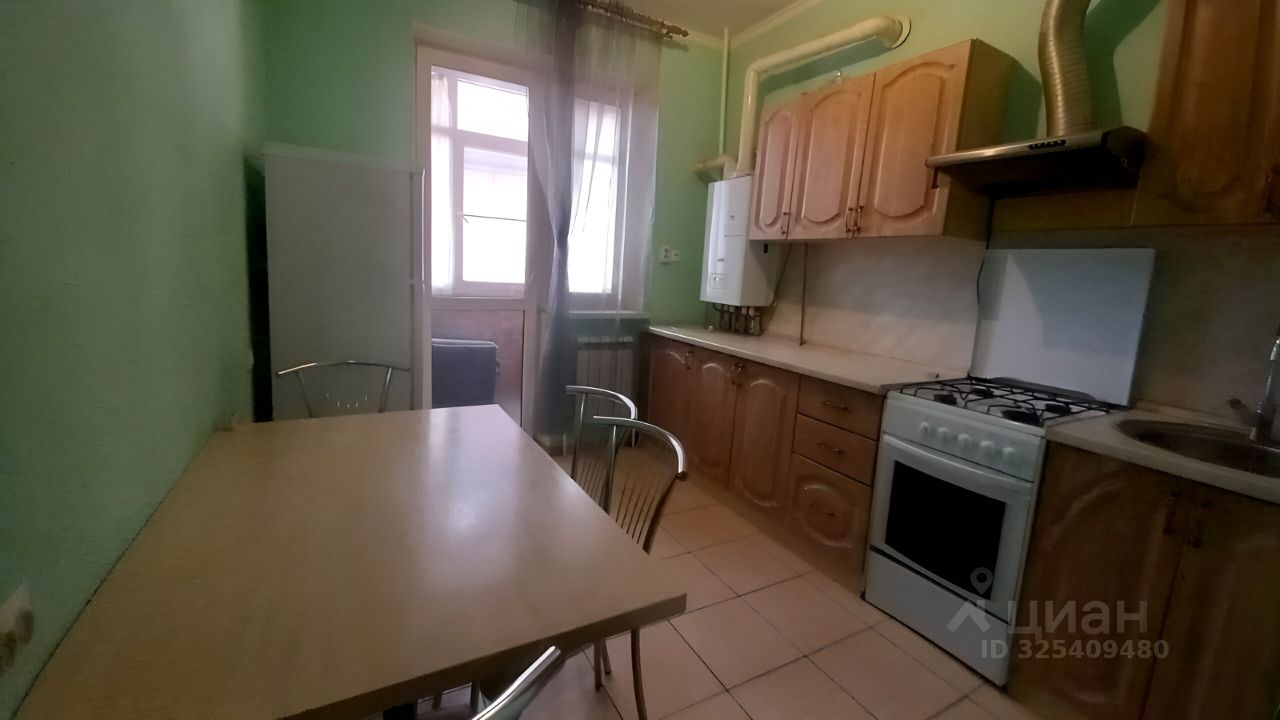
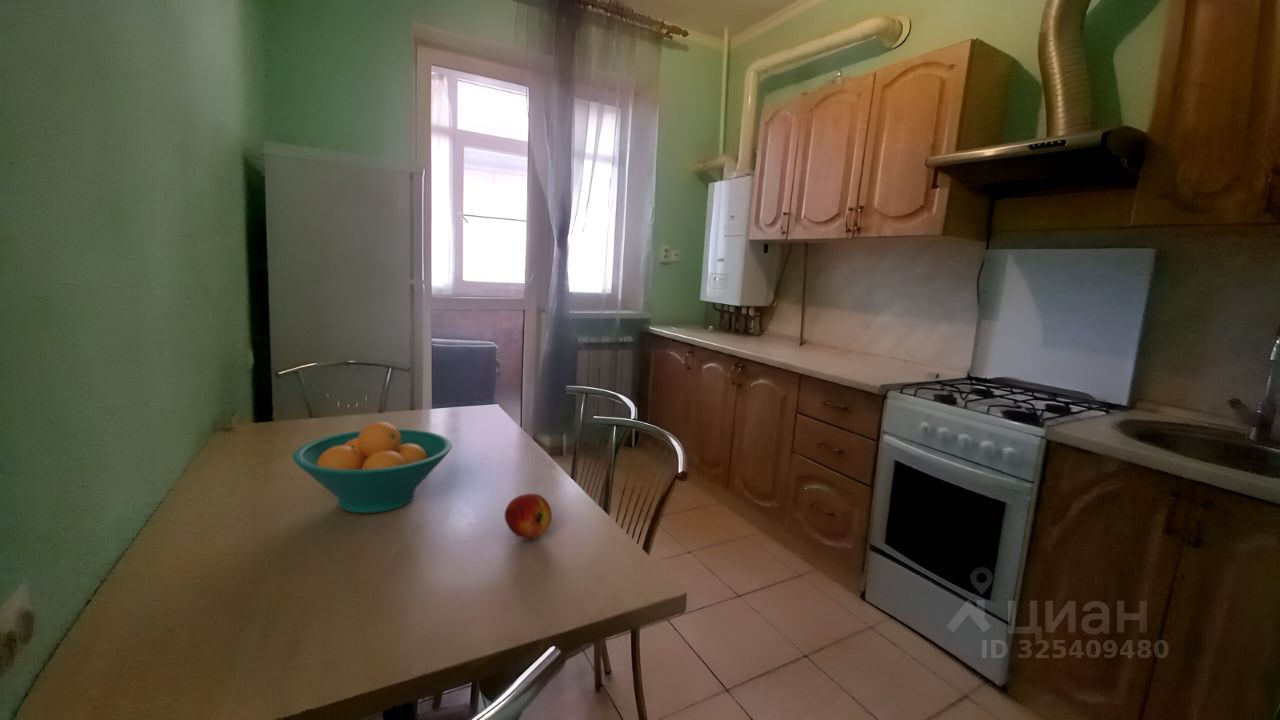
+ fruit bowl (377, 462)
+ apple (526, 516)
